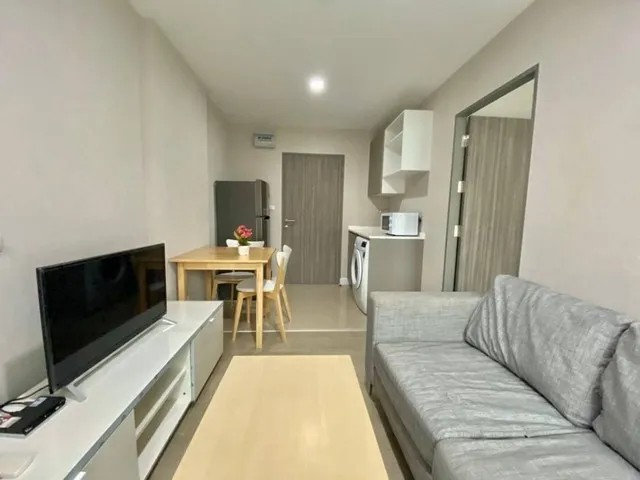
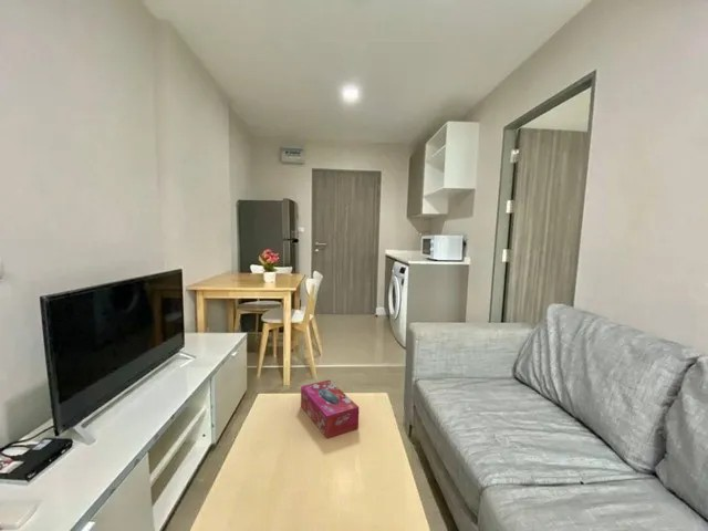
+ tissue box (327, 406)
